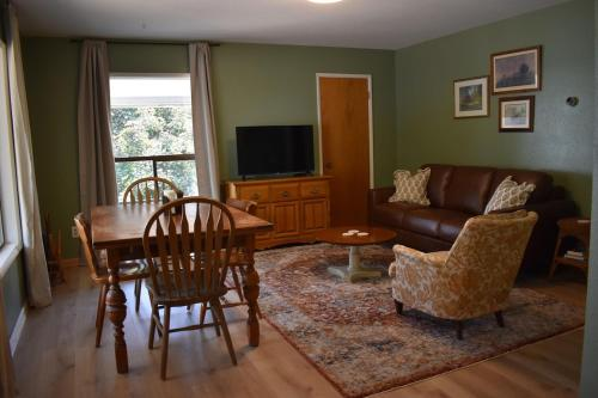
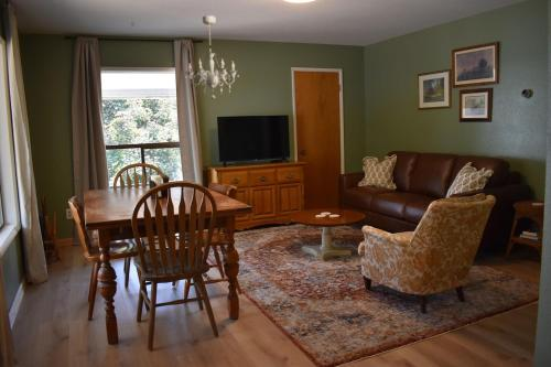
+ chandelier (210, 58)
